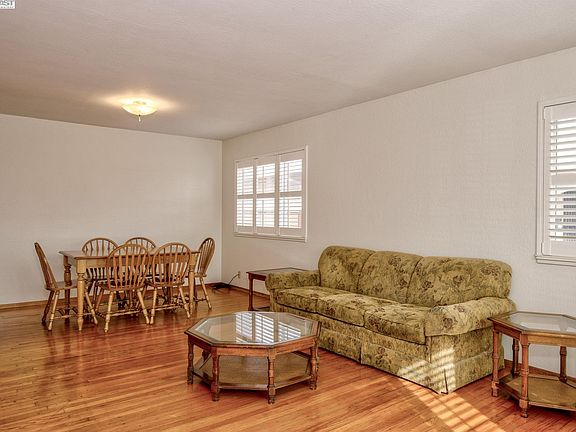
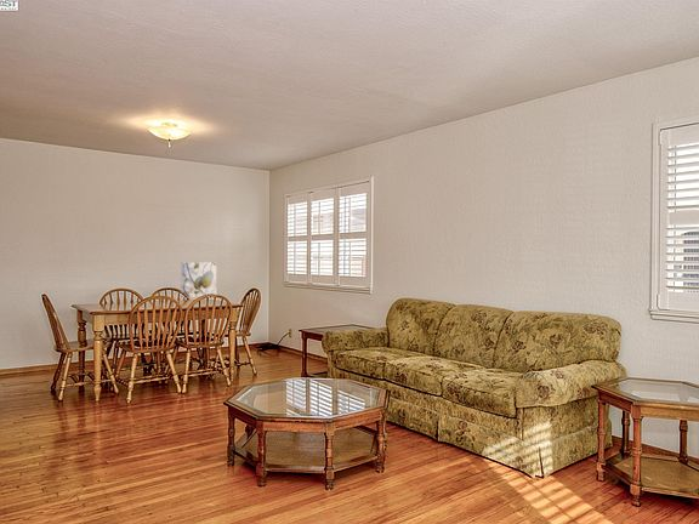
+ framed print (199, 279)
